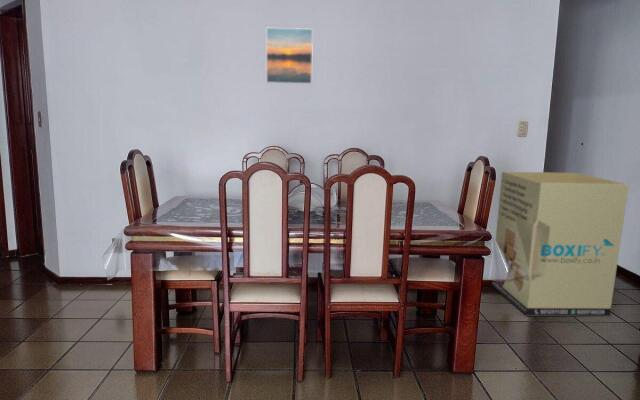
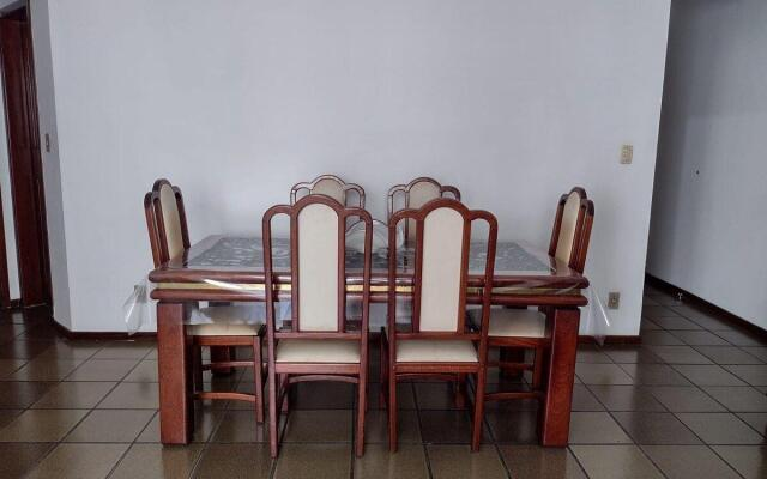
- cardboard box (552, 239)
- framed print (289, 56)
